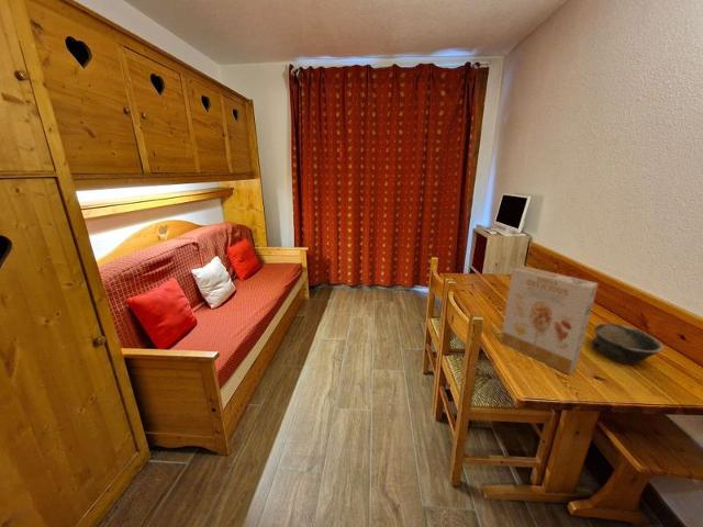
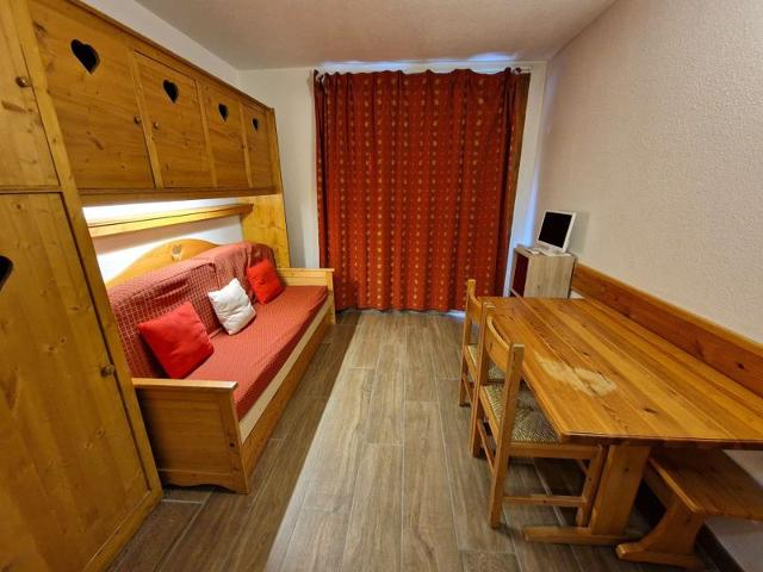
- cereal box (543, 316)
- bowl (623, 346)
